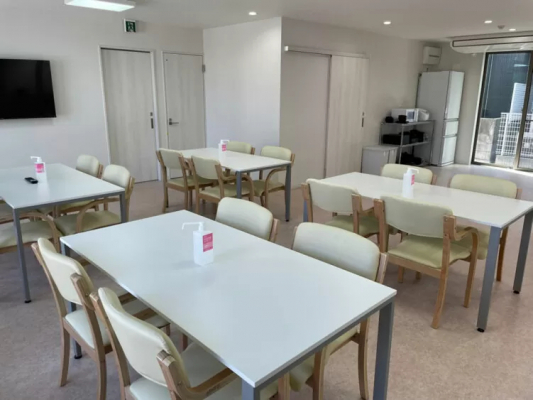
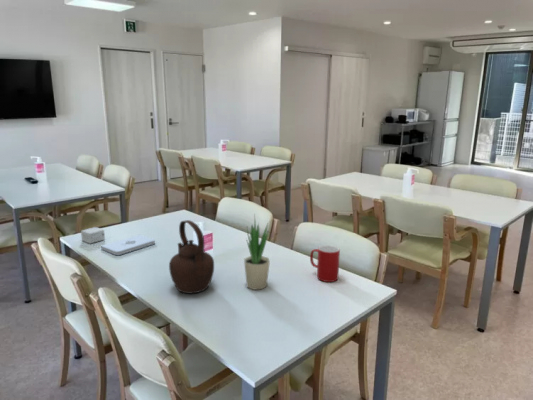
+ potted plant (257, 250)
+ small box (92, 235)
+ teapot (189, 253)
+ notepad (129, 244)
+ cup (325, 261)
